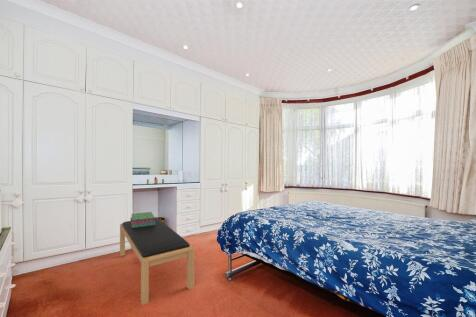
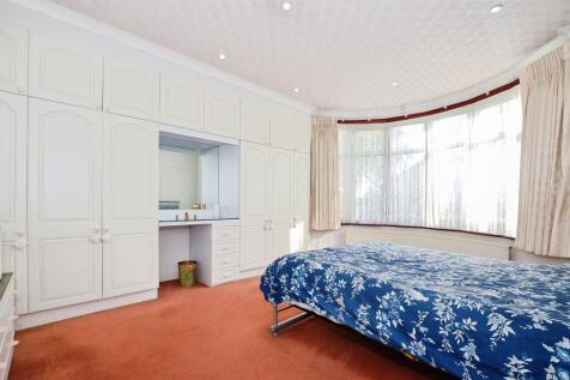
- bench (151, 249)
- stack of books (142, 219)
